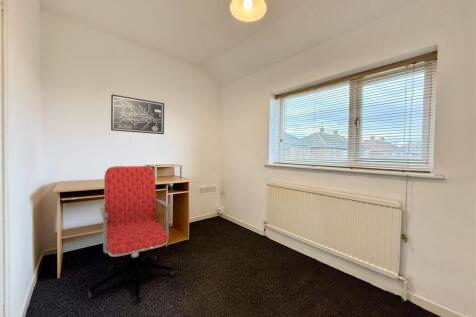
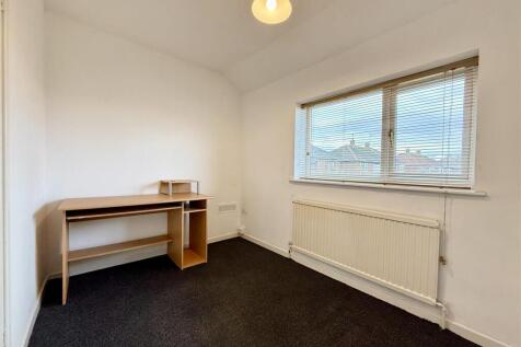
- wall art (139, 115)
- office chair (134, 224)
